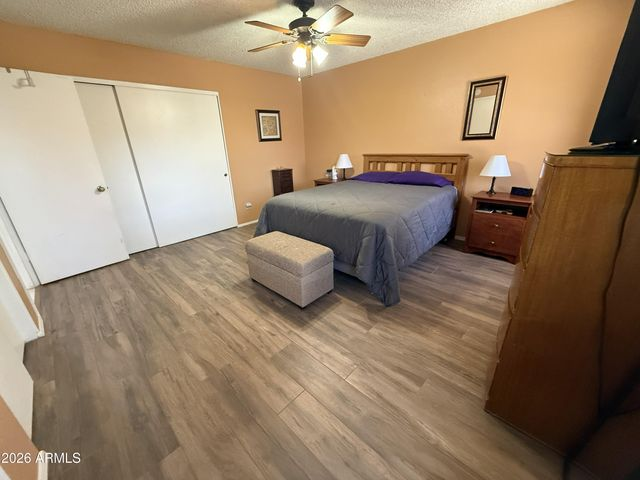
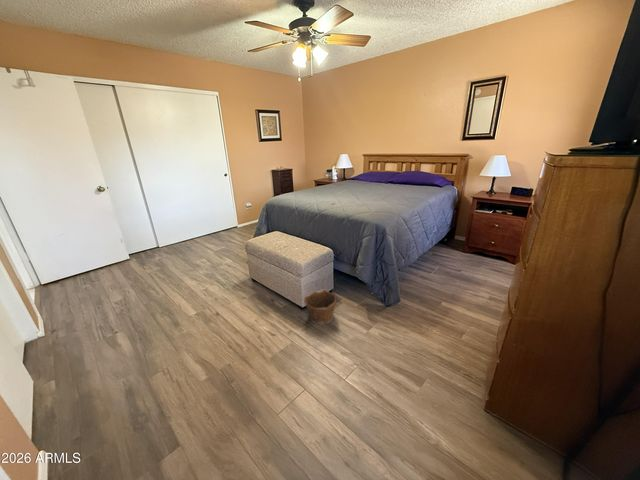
+ clay pot (320, 303)
